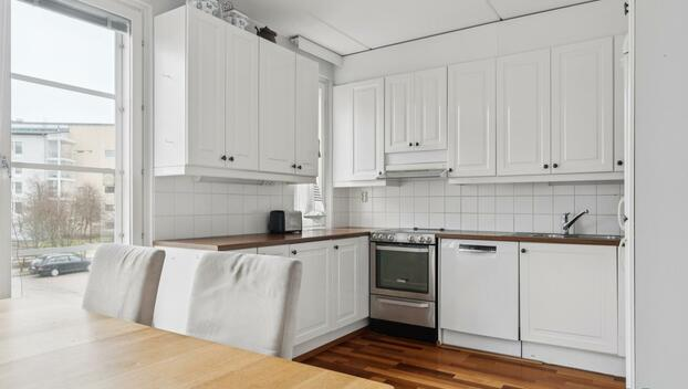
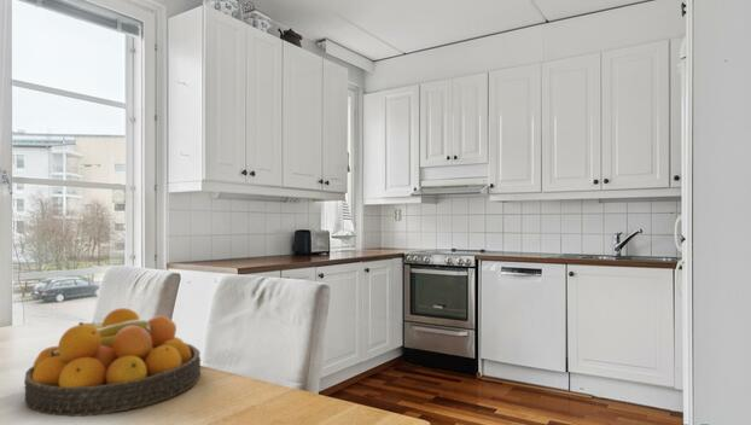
+ fruit bowl (118, 350)
